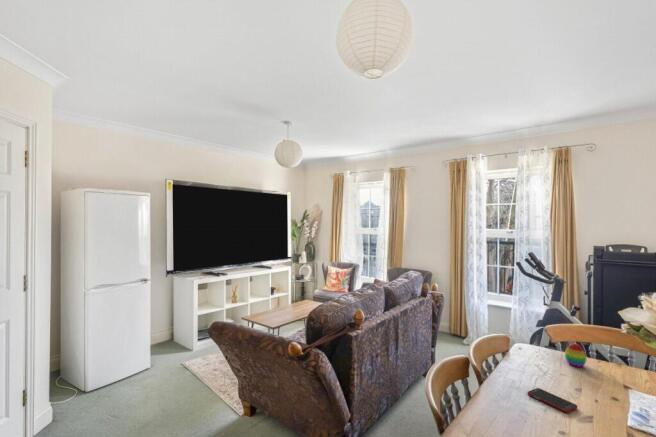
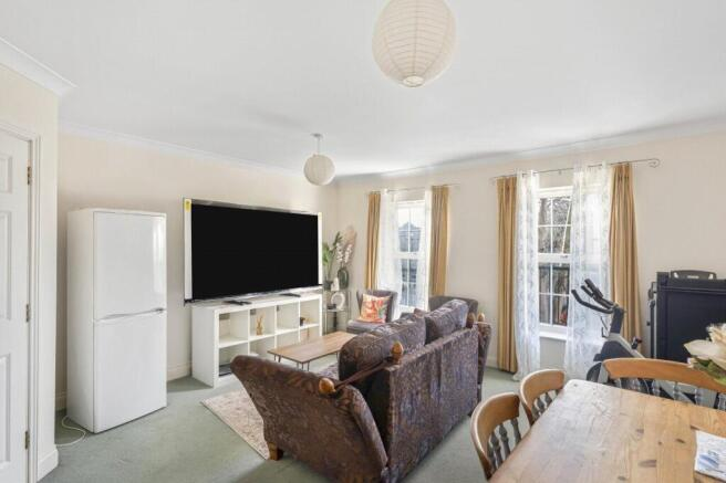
- decorative egg (575, 354)
- cell phone (551, 399)
